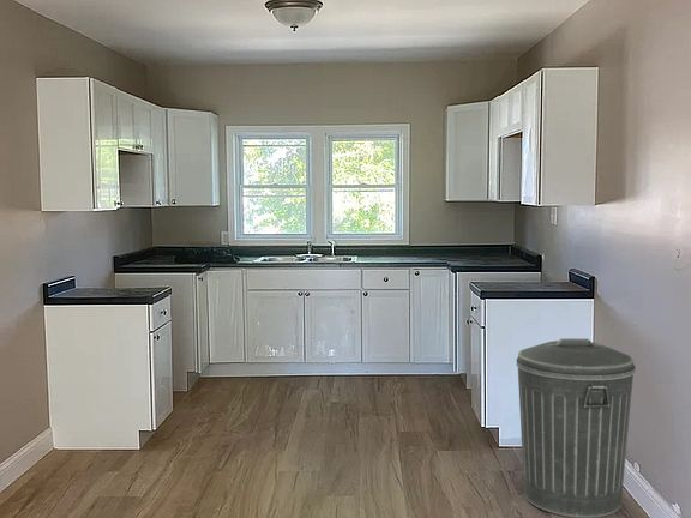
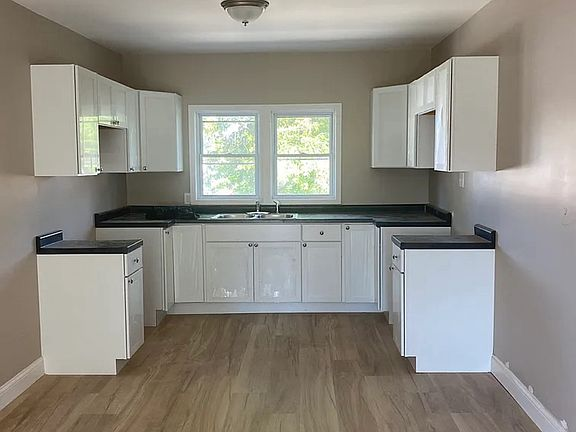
- trash can (572, 418)
